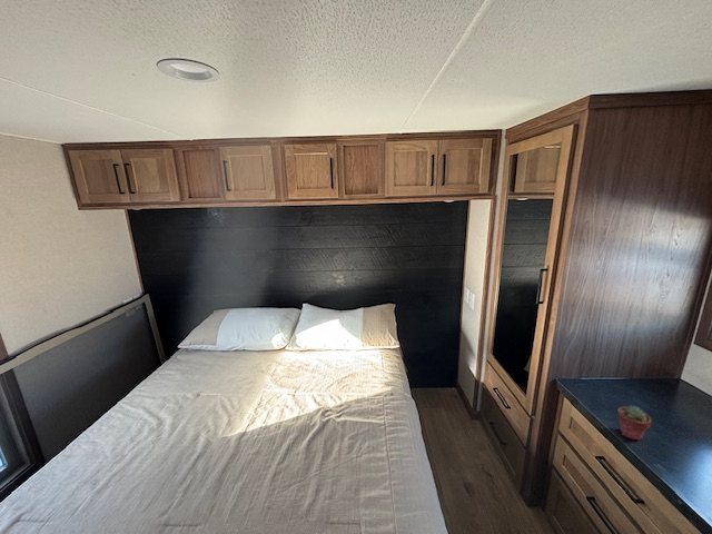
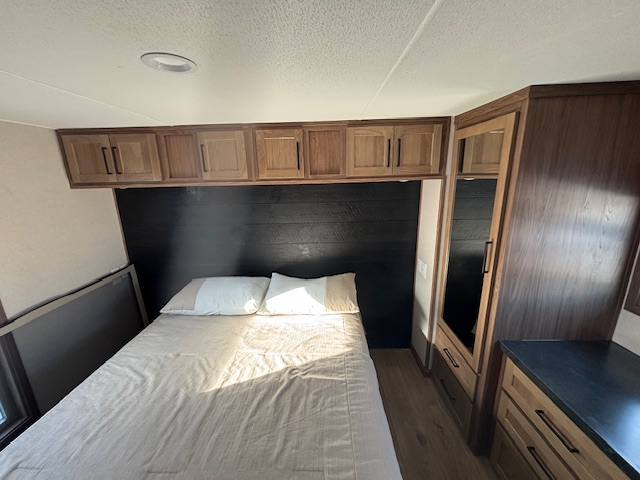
- potted succulent (633, 421)
